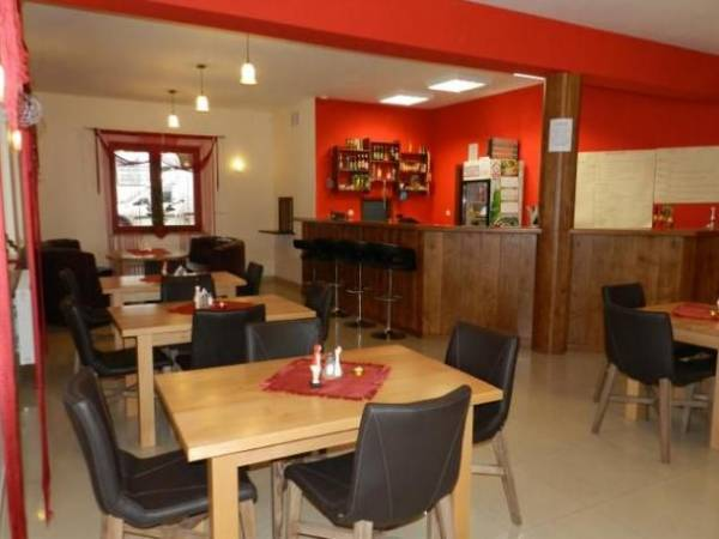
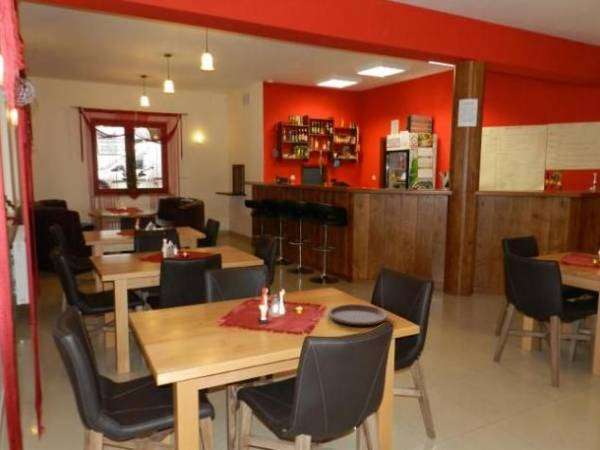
+ plate (357, 315)
